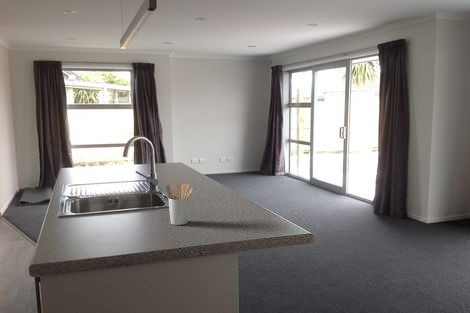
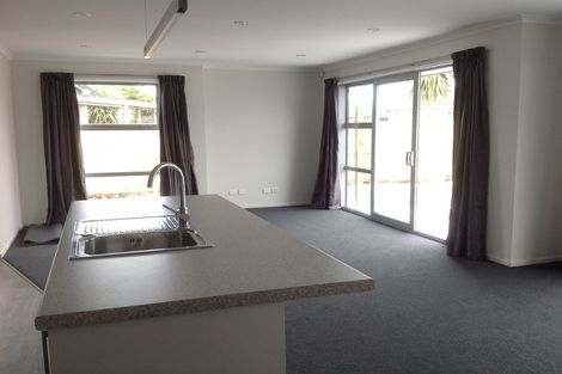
- utensil holder (180, 202)
